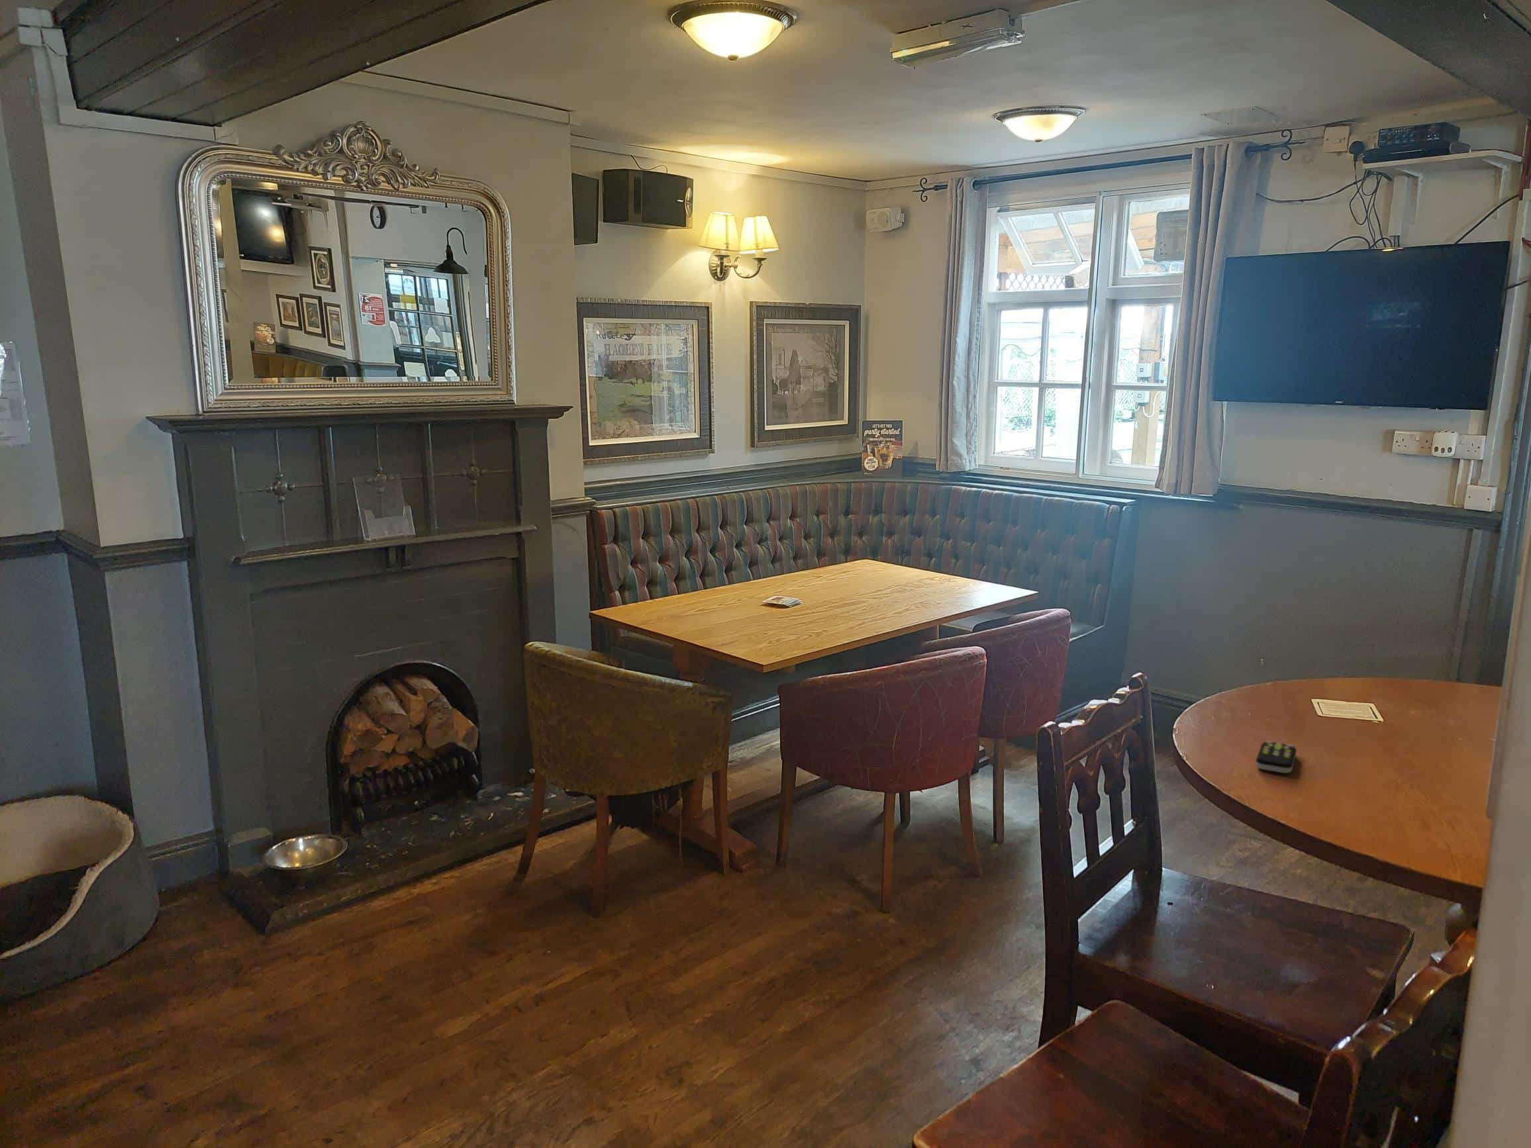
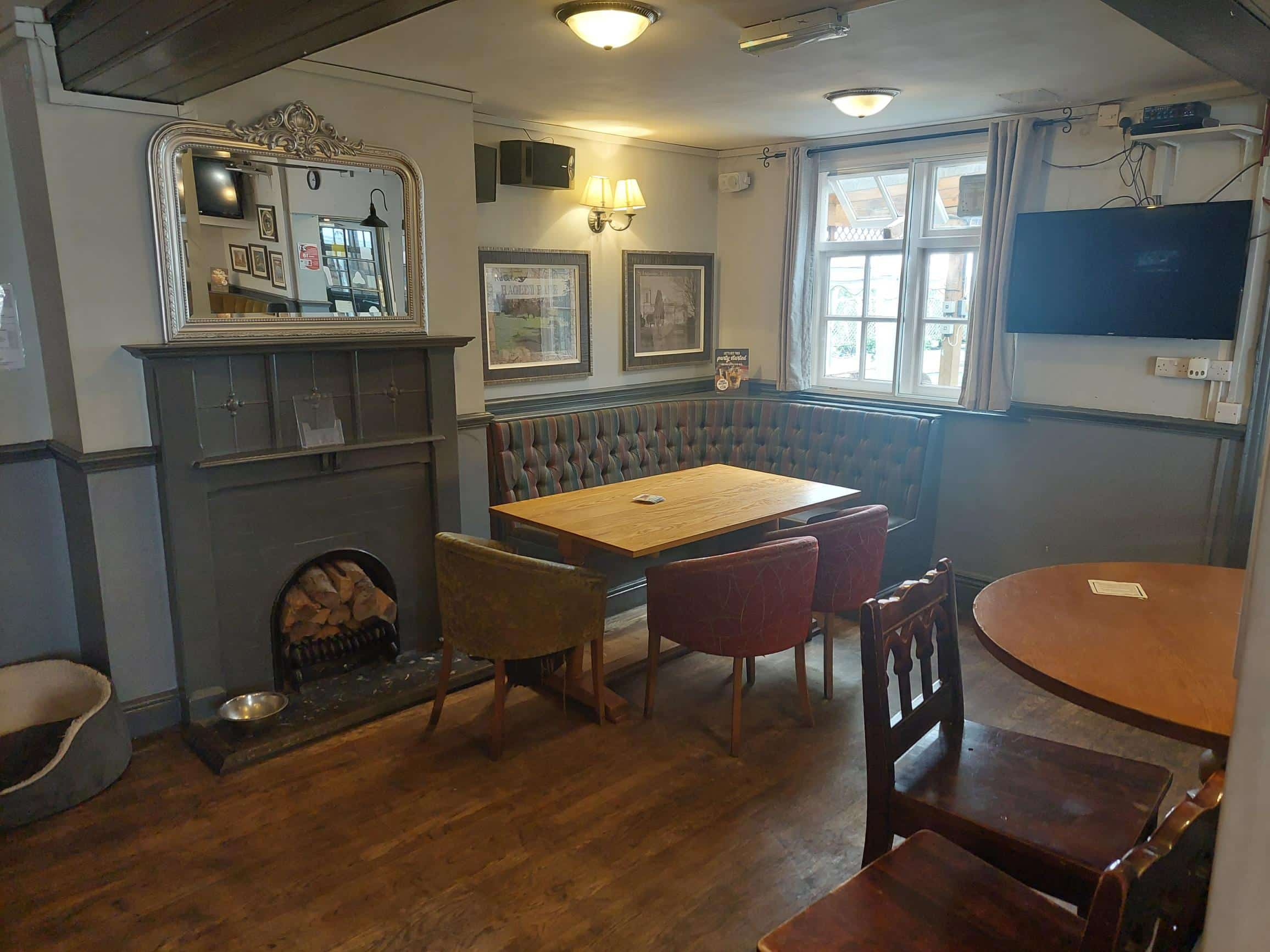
- remote control (1277, 756)
